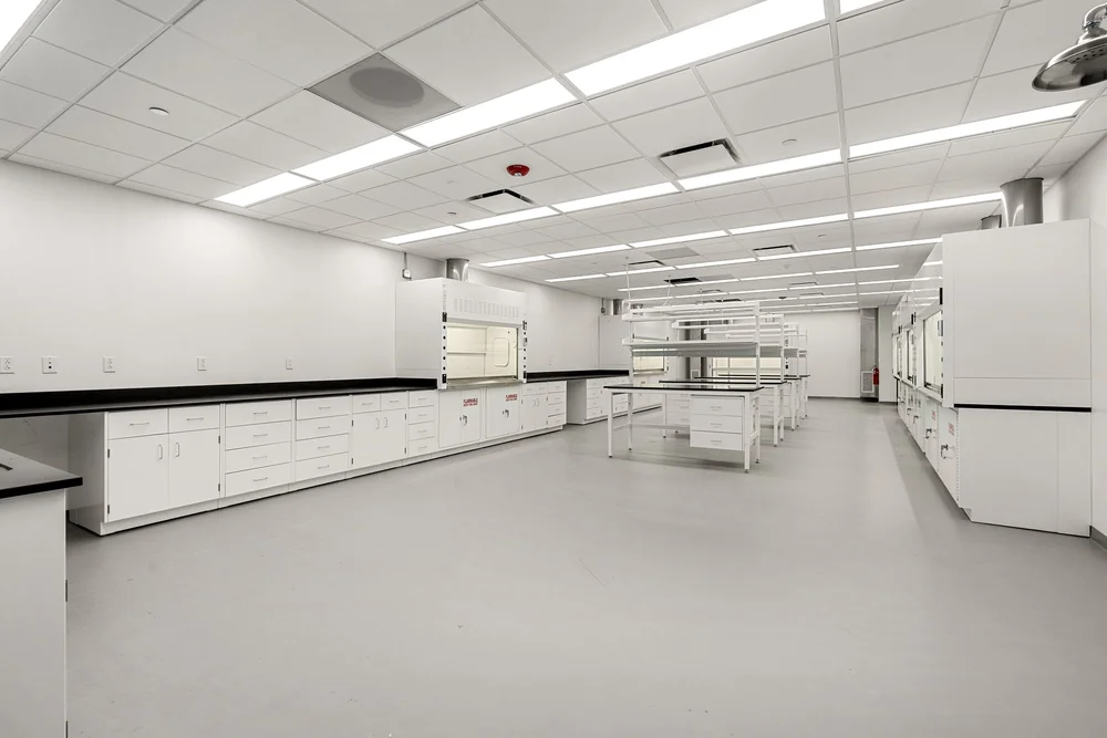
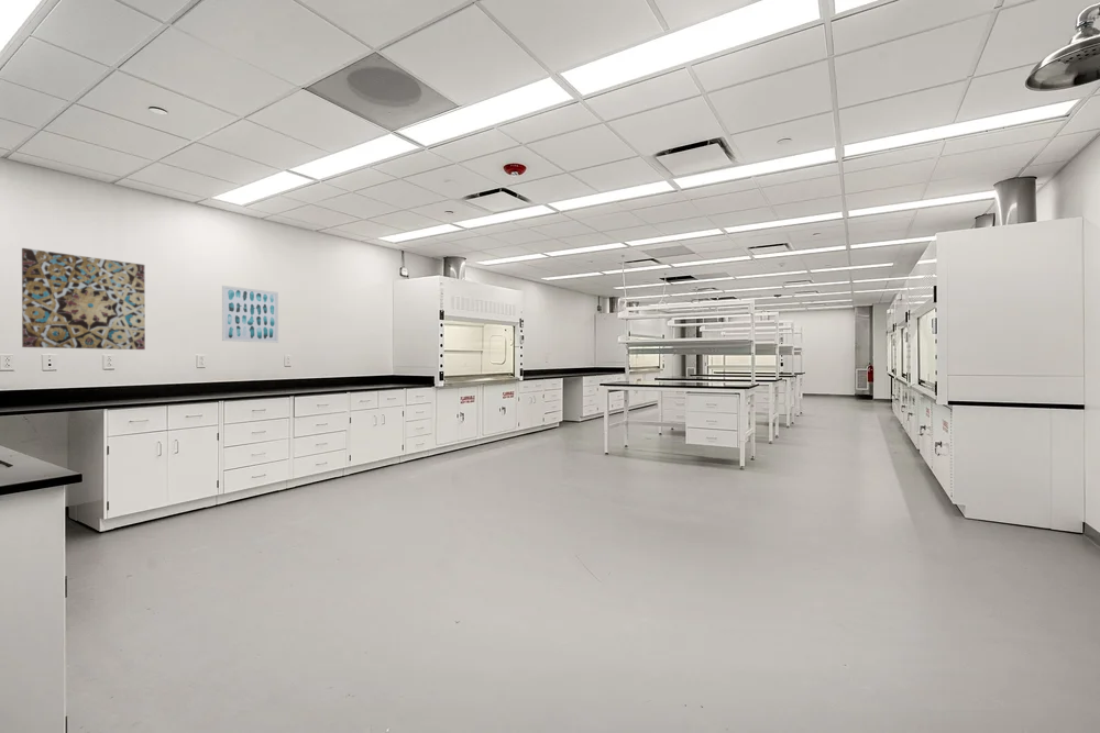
+ wall art (88, 302)
+ wall art (251, 315)
